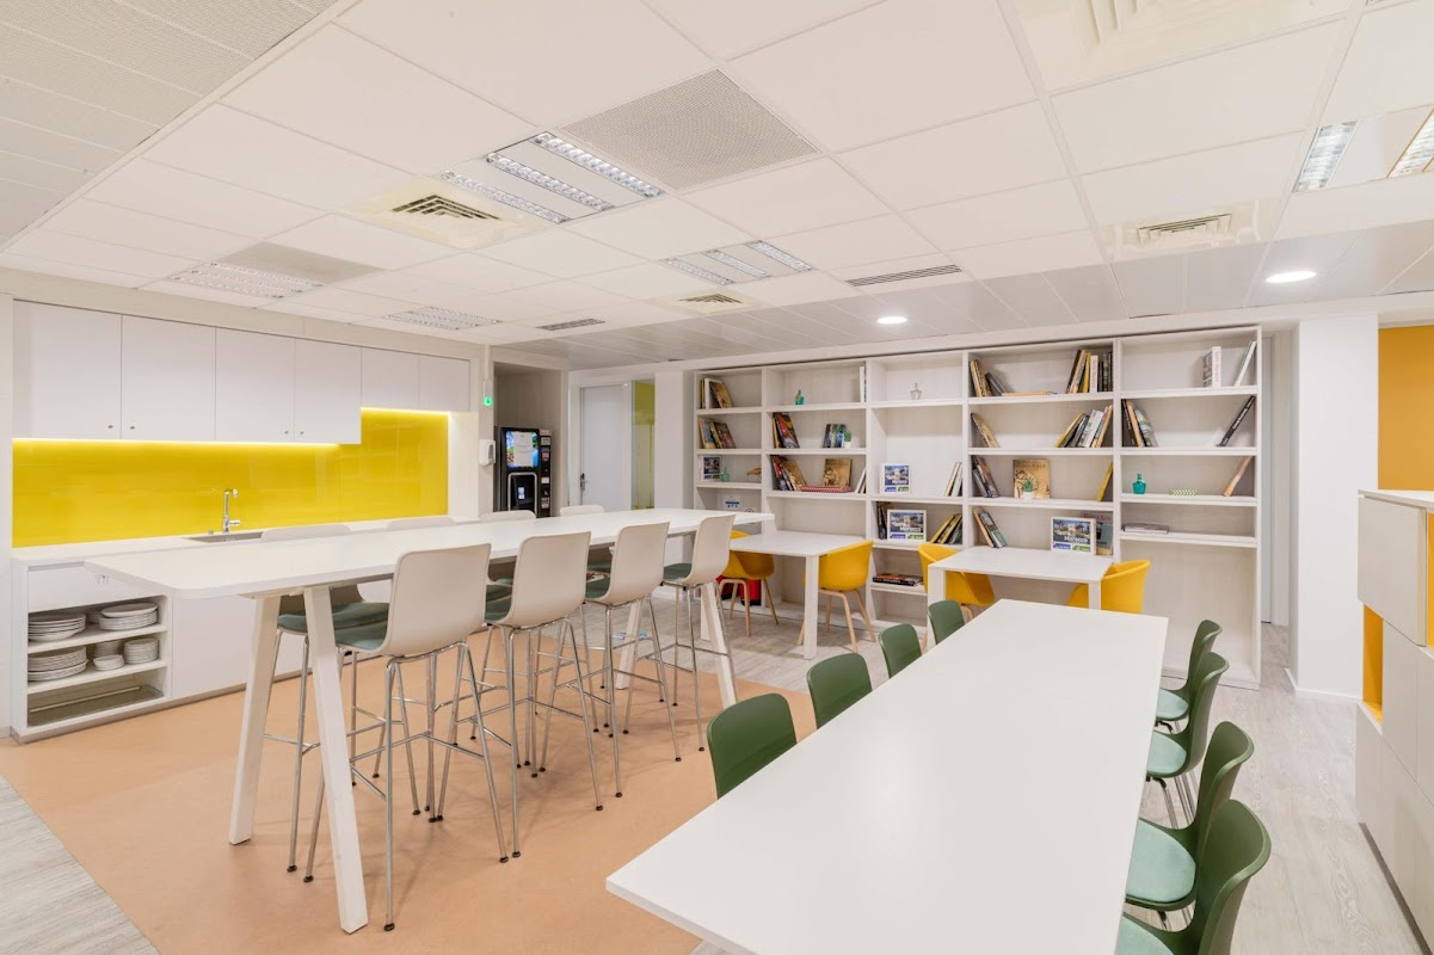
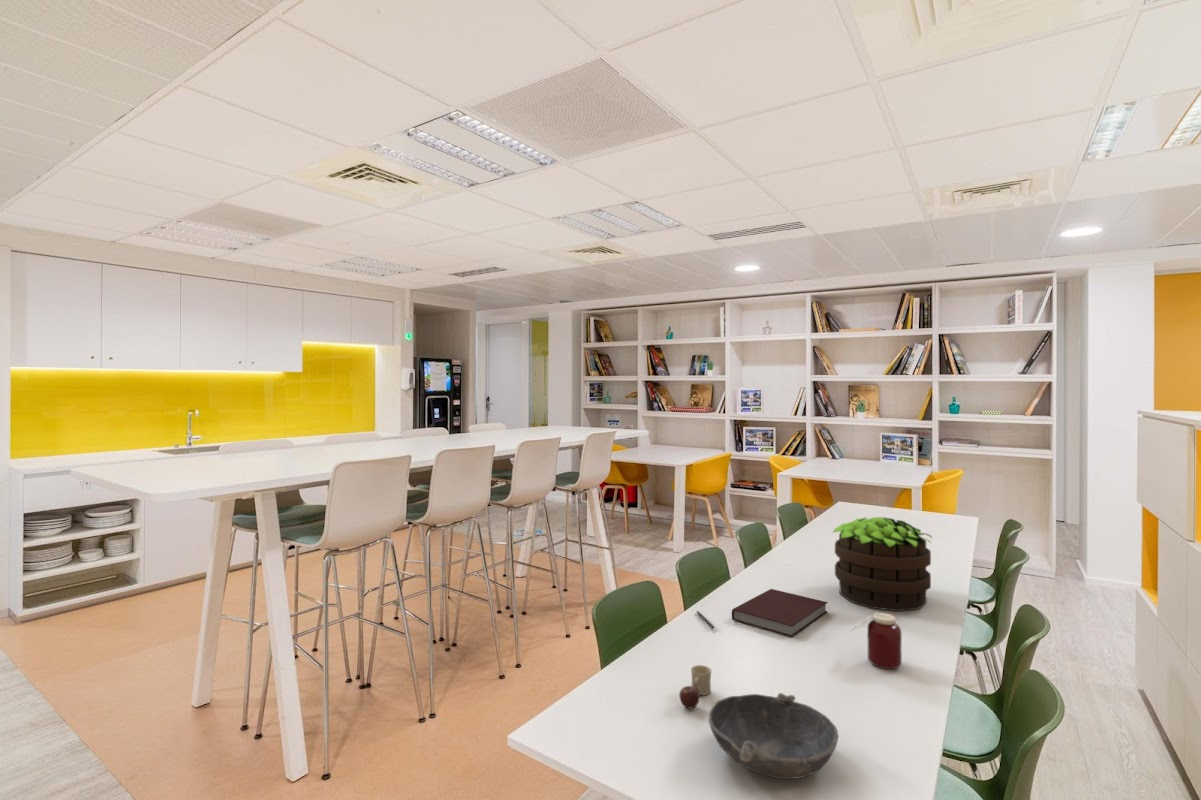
+ jar (877, 637)
+ potted plant (881, 557)
+ bowl (770, 735)
+ pen (704, 618)
+ notebook (780, 610)
+ mug (695, 687)
